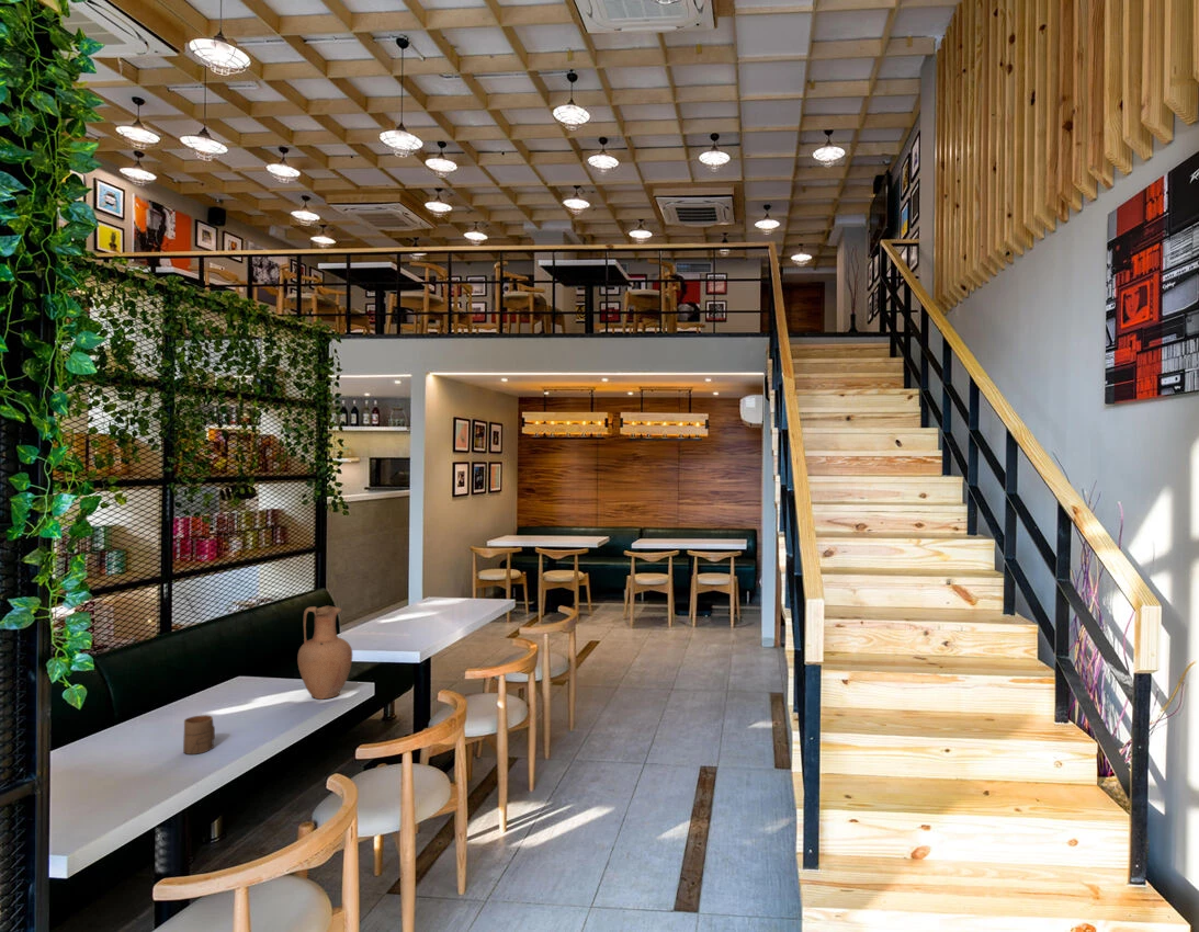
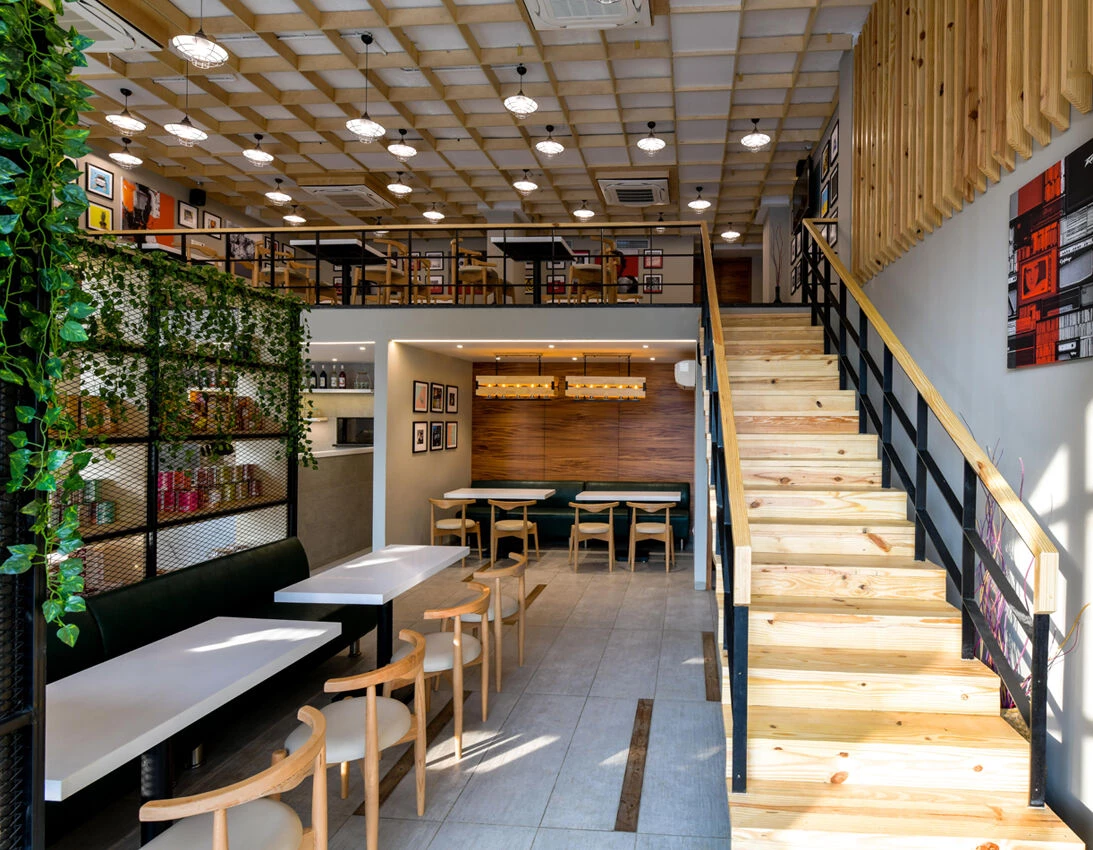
- vase (325, 650)
- cup (199, 734)
